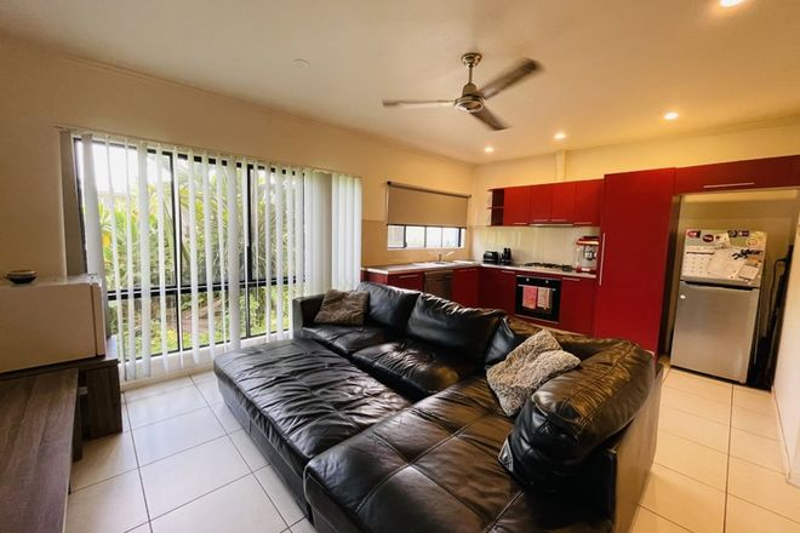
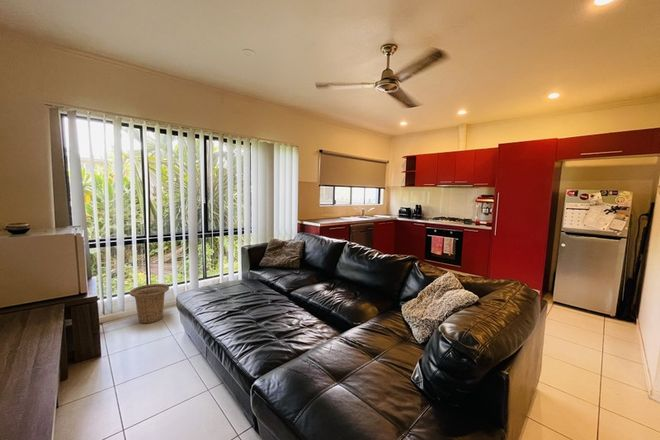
+ basket (150, 304)
